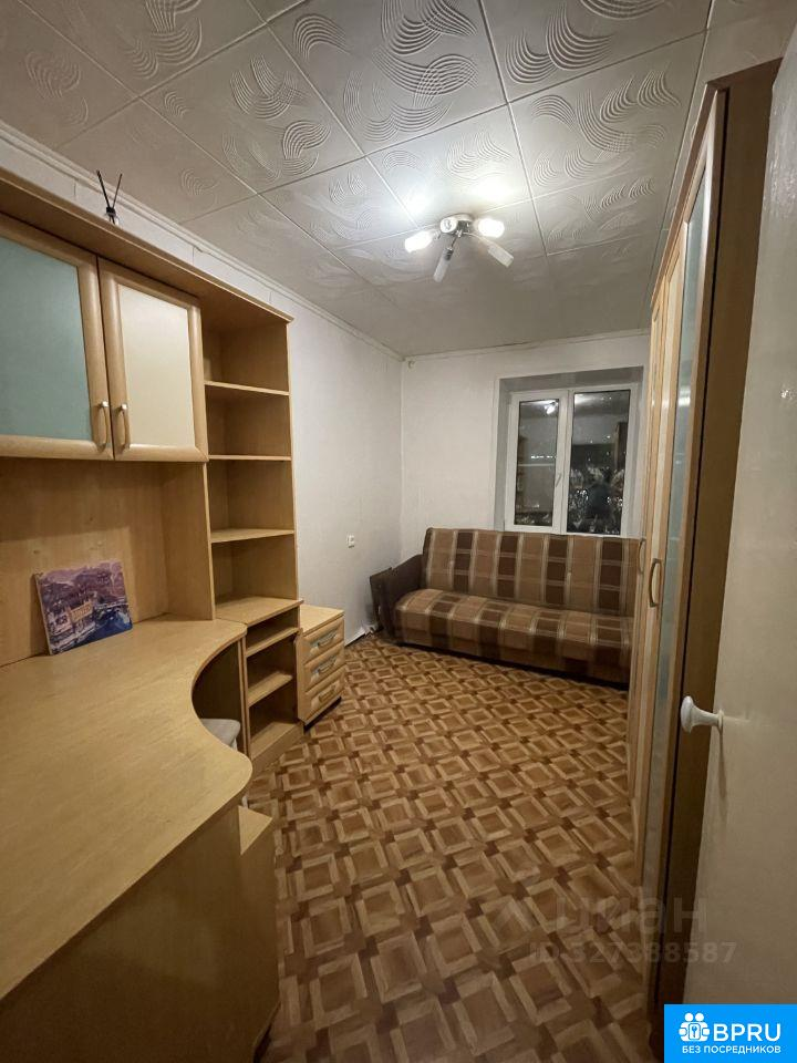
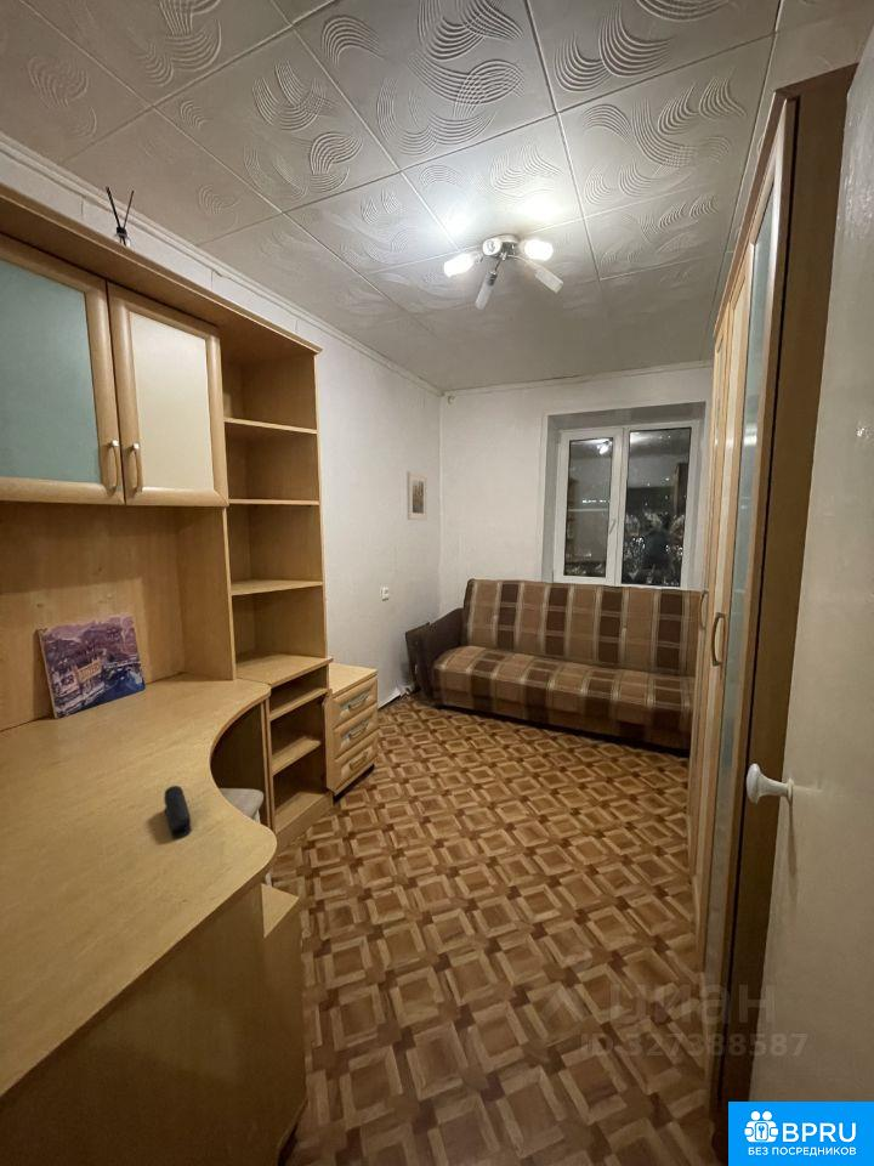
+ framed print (416, 497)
+ stapler (176, 809)
